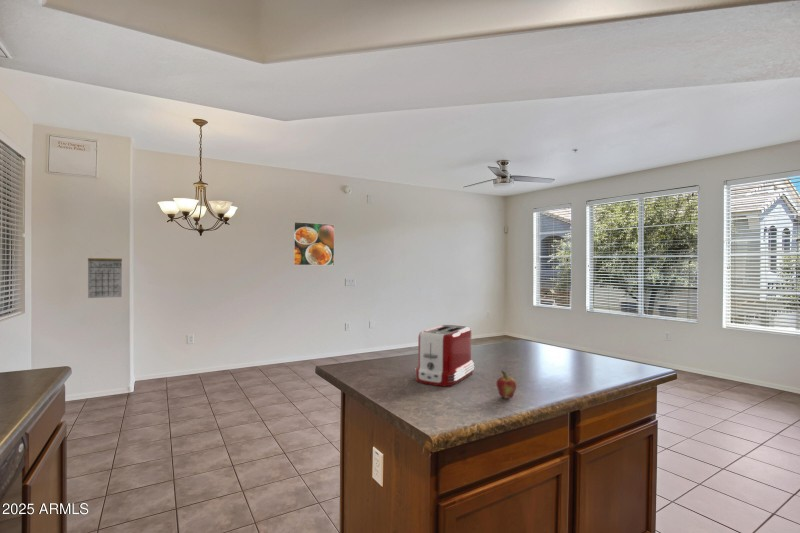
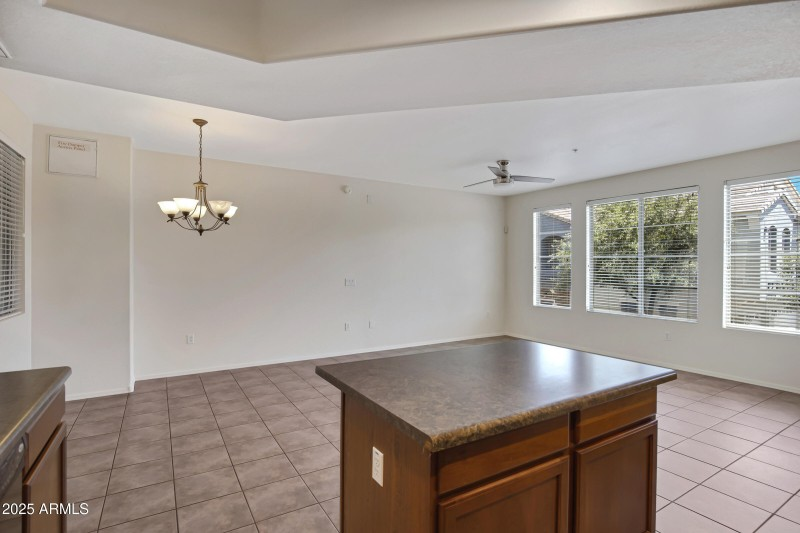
- calendar (105, 273)
- fruit (506, 383)
- toaster (445, 352)
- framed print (314, 244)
